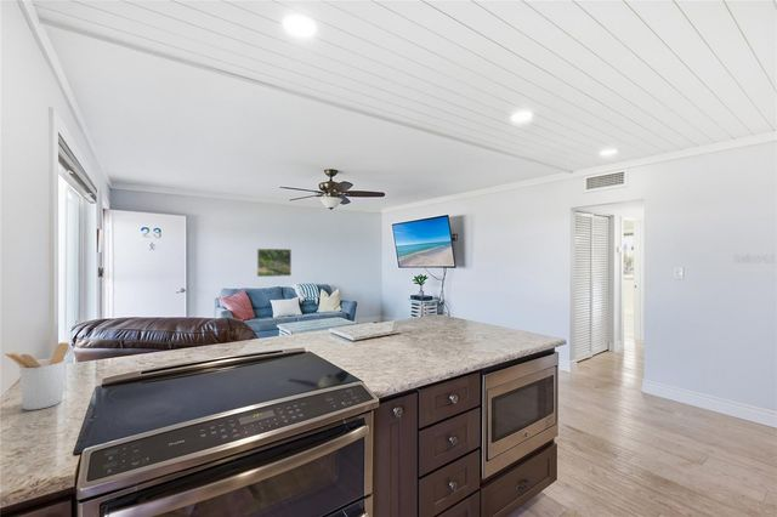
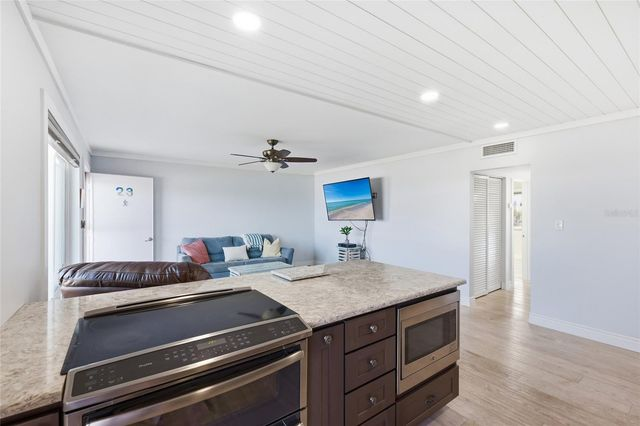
- utensil holder (35, 376)
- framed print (274, 262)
